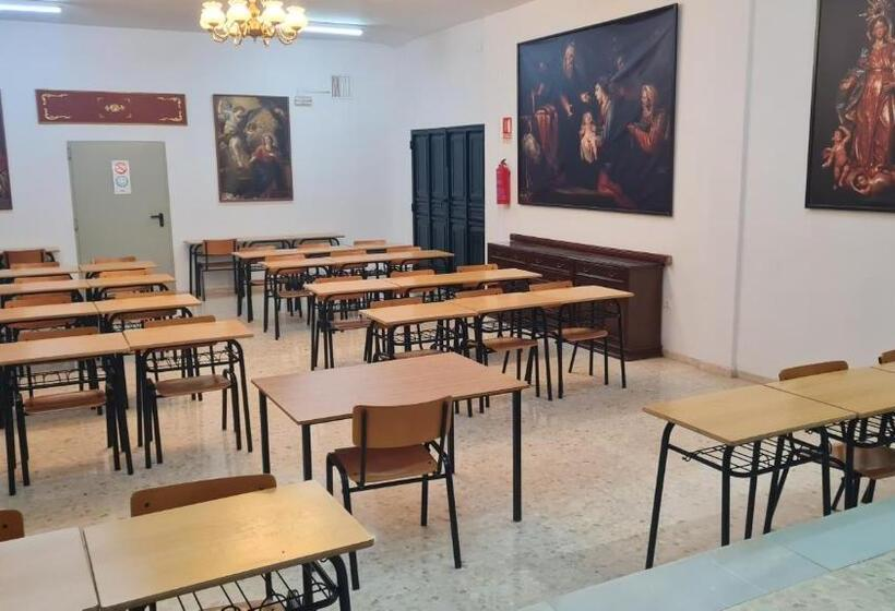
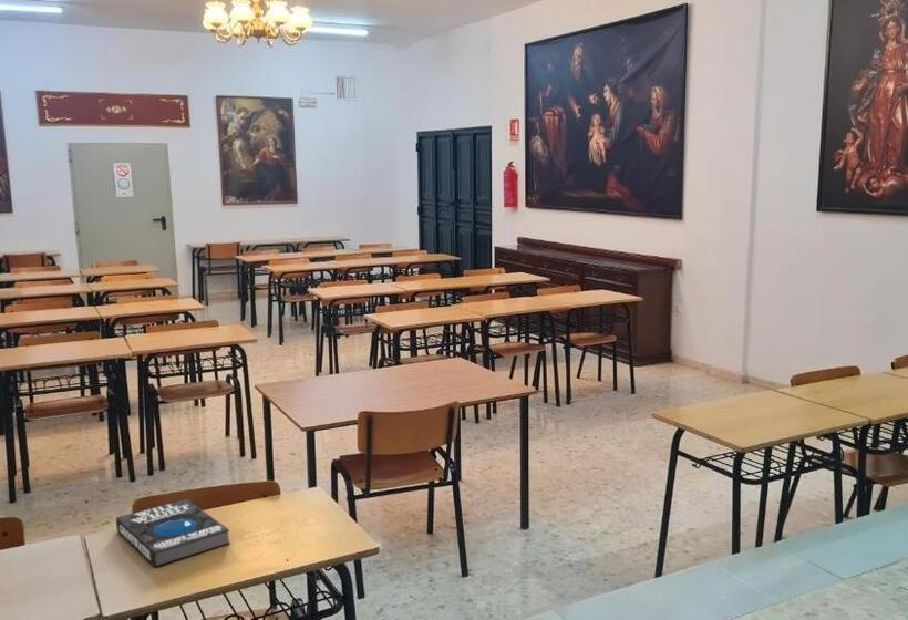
+ book (172, 529)
